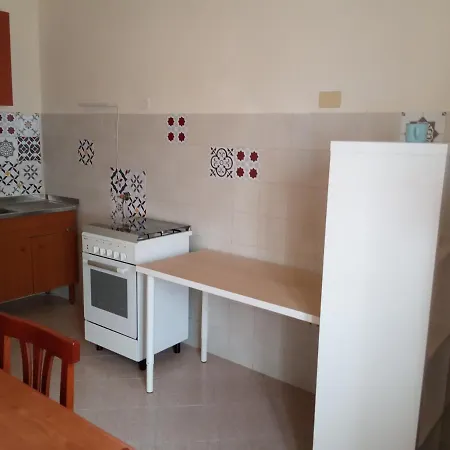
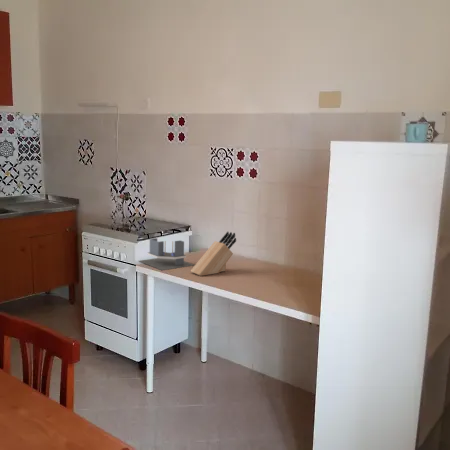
+ utensil holder (166, 252)
+ knife block (215, 252)
